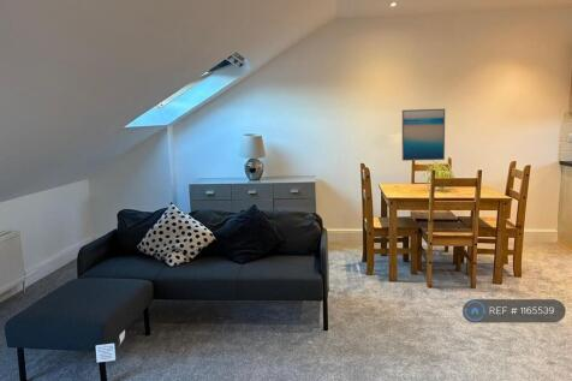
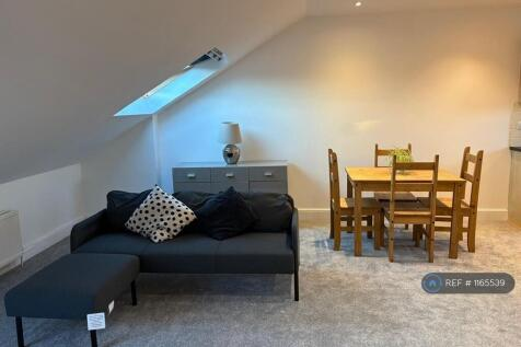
- wall art (423, 135)
